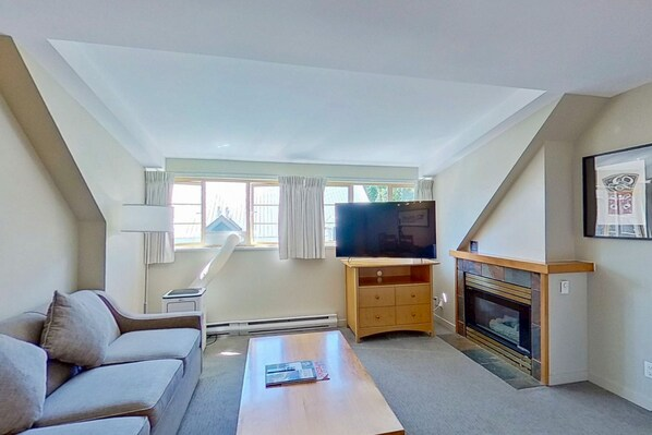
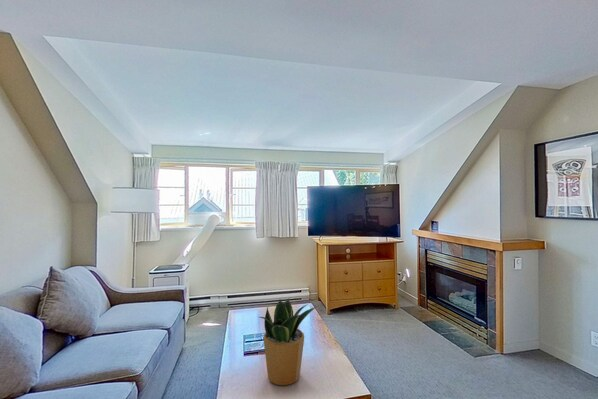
+ potted plant (287, 339)
